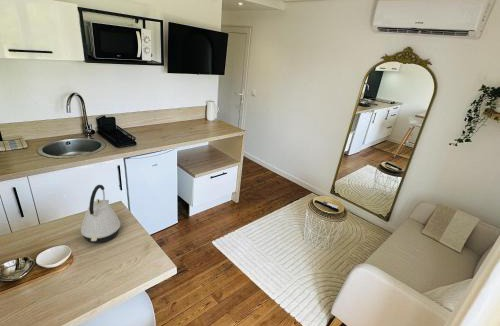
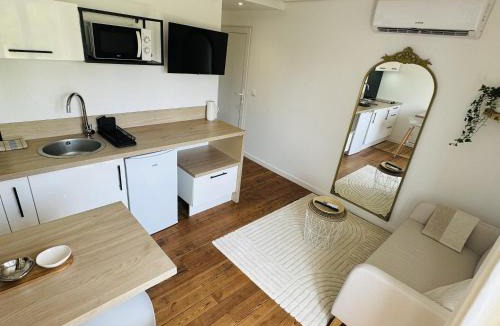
- kettle (99, 210)
